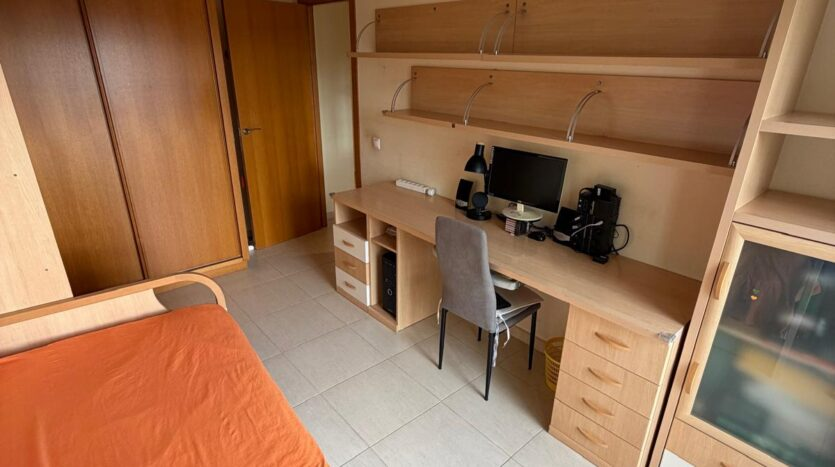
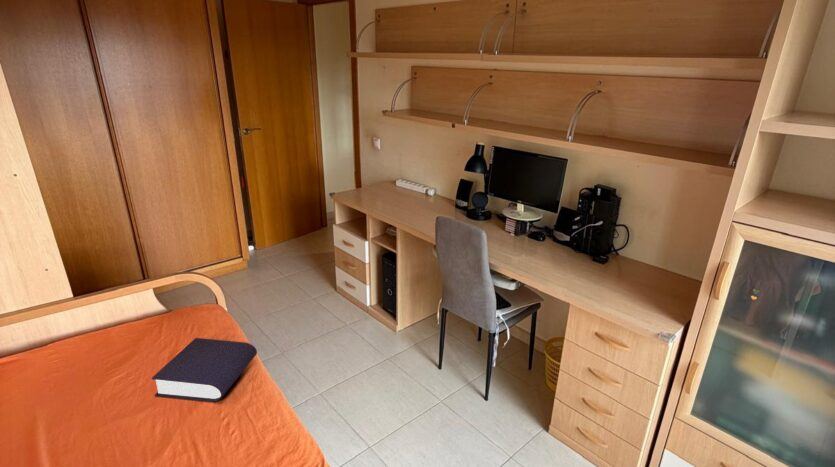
+ book (208, 368)
